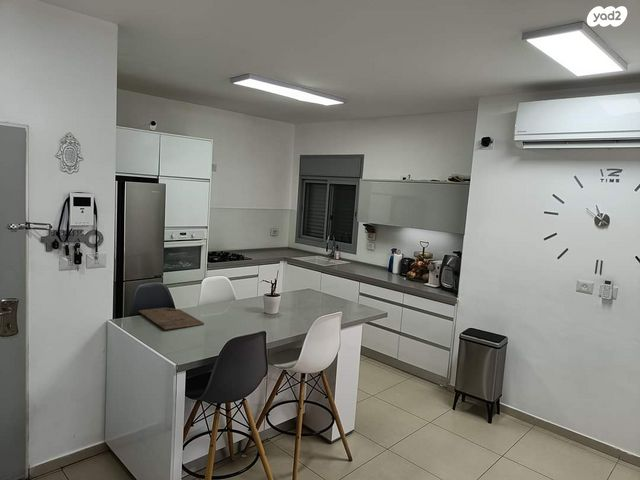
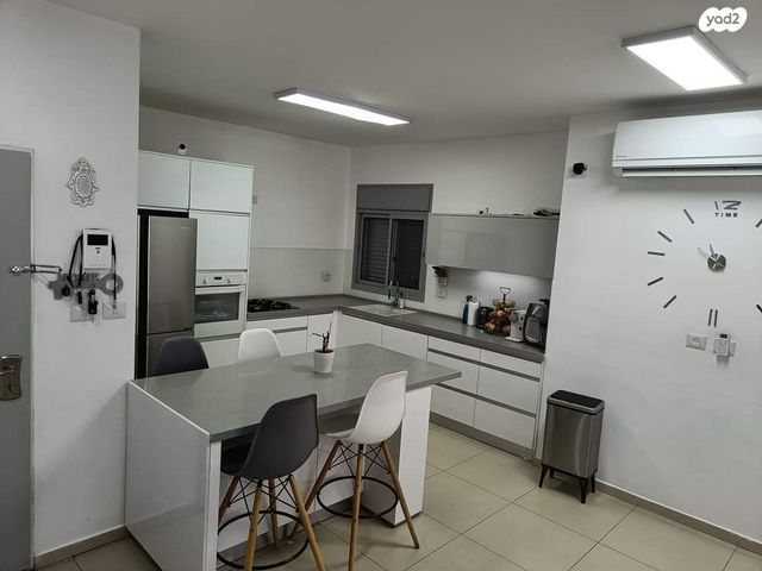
- cutting board (170, 317)
